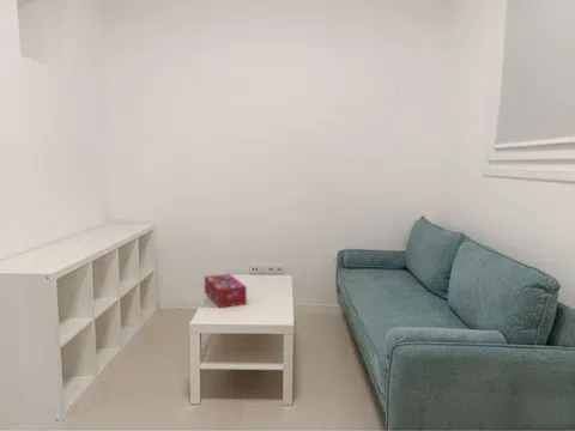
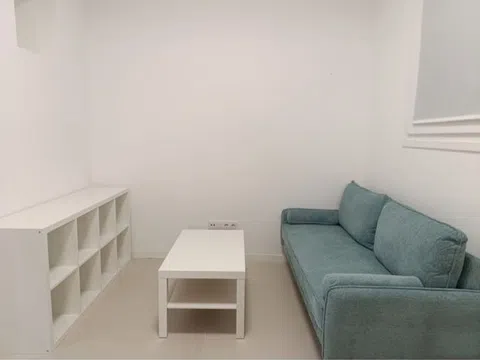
- tissue box (224, 290)
